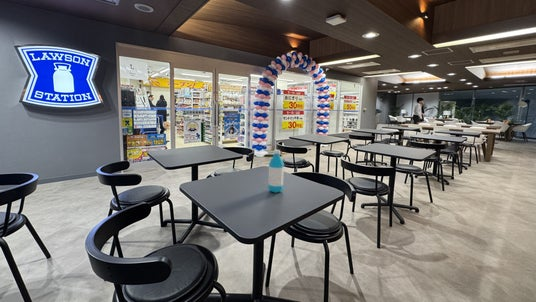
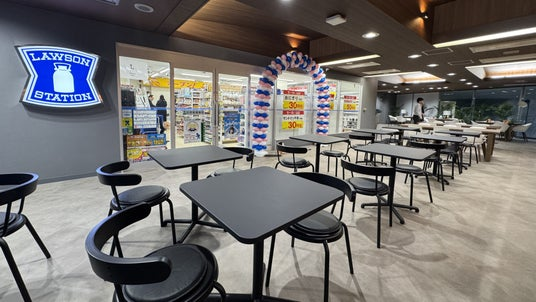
- water bottle (276, 170)
